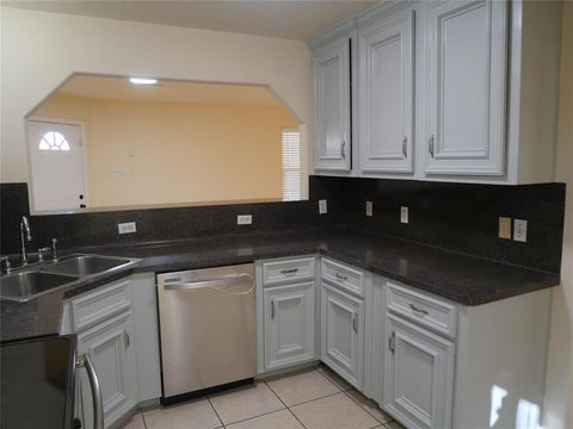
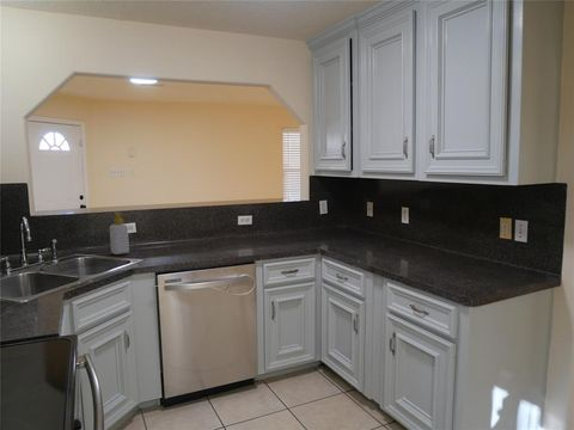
+ soap bottle (118, 233)
